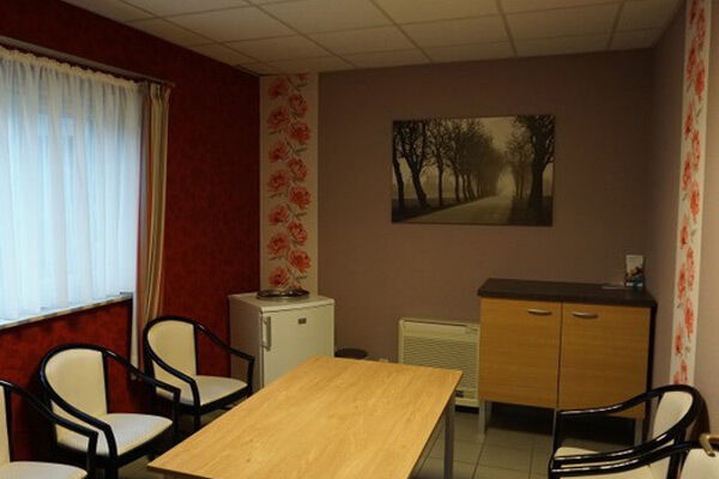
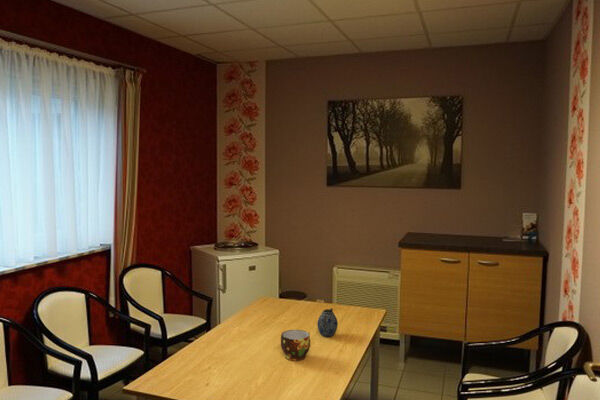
+ cup (293, 345)
+ teapot (327, 321)
